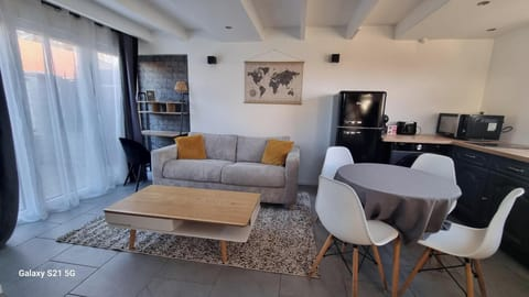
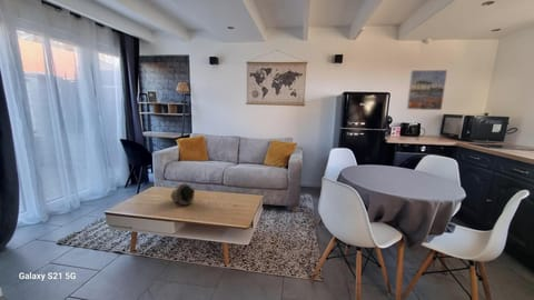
+ decorative bowl (181, 192)
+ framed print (426, 90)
